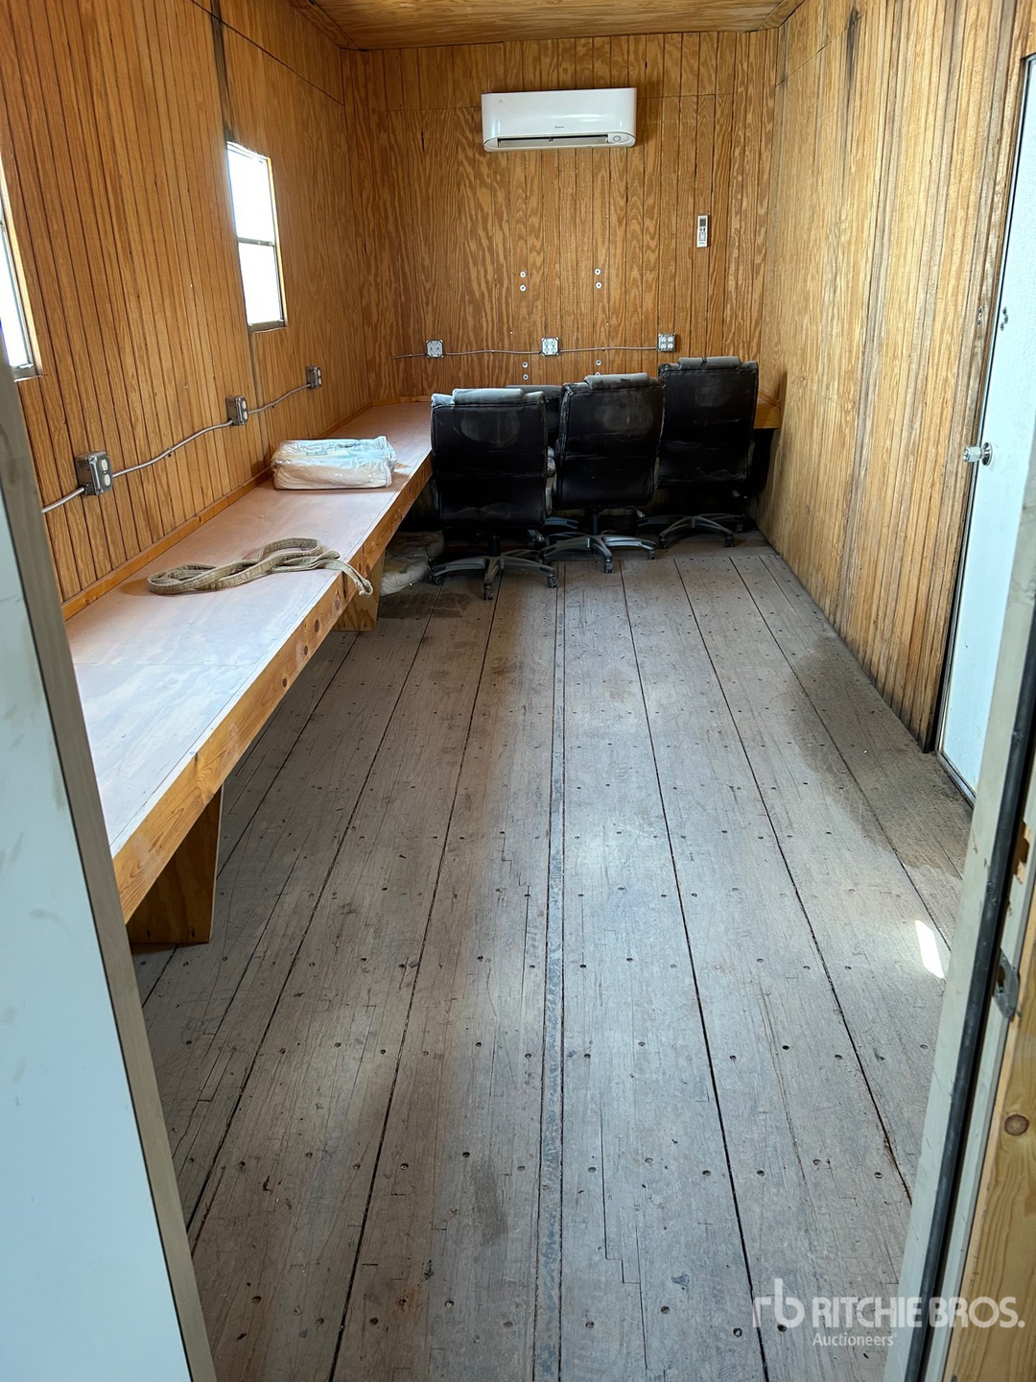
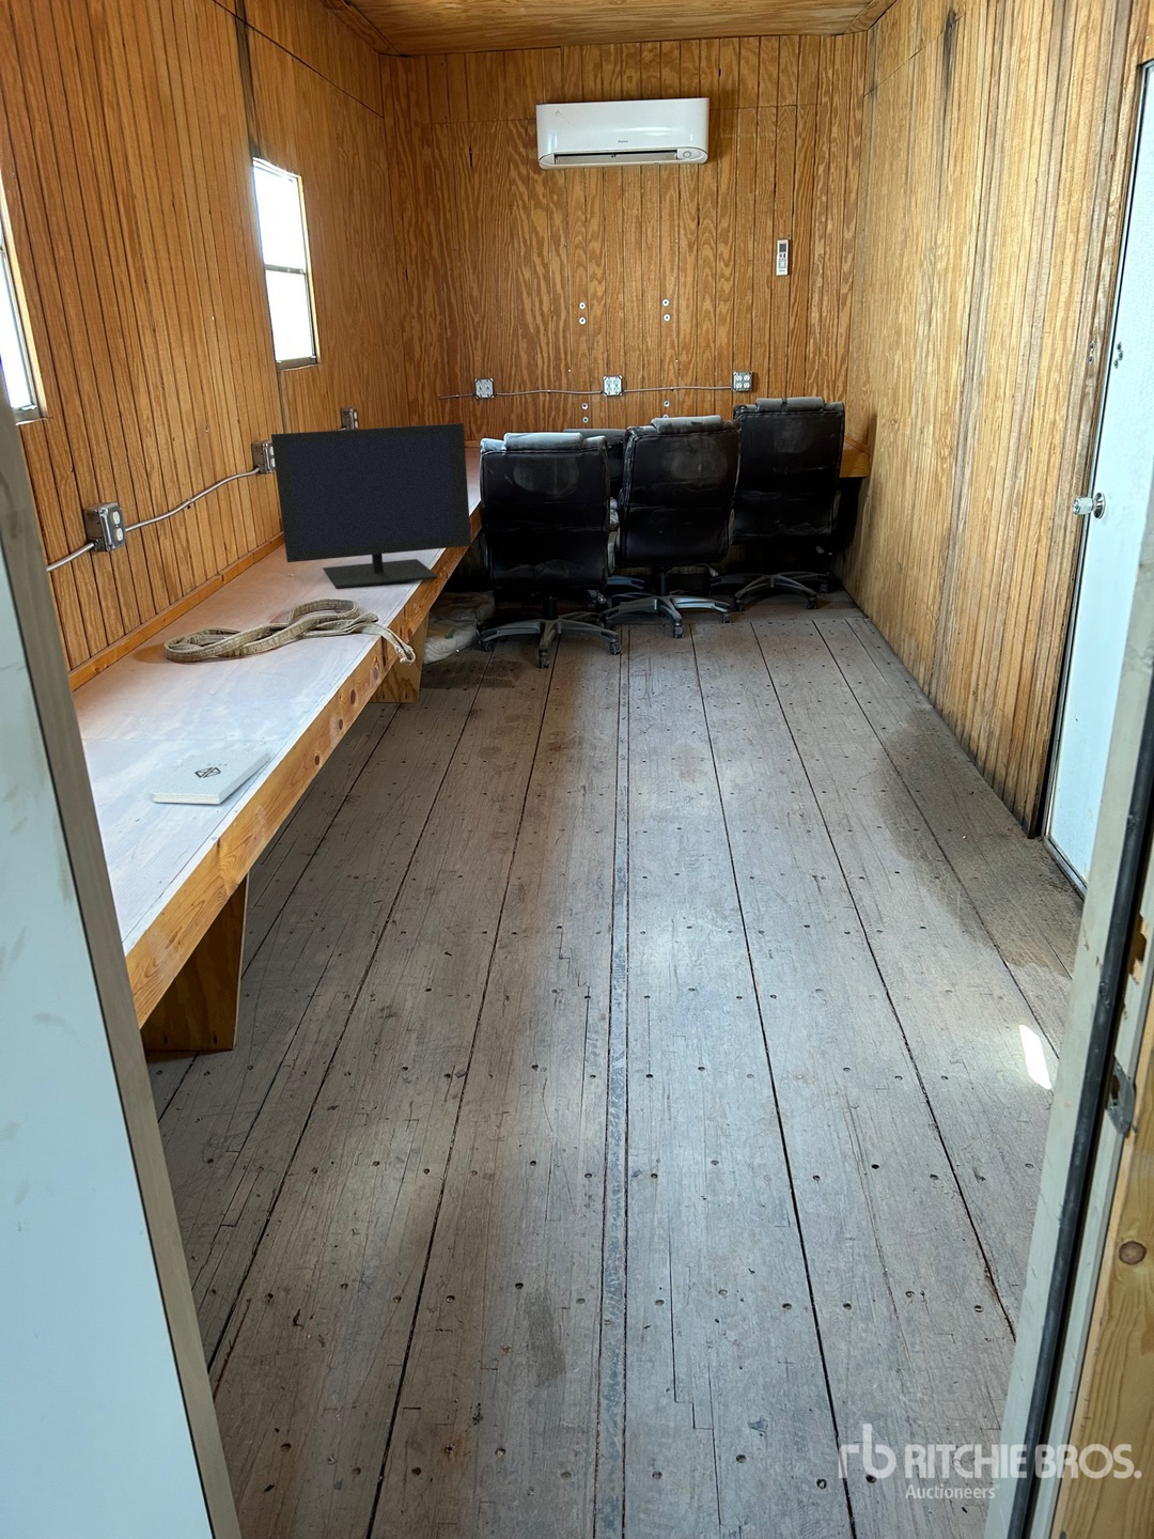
+ notepad (211, 774)
+ monitor (367, 502)
